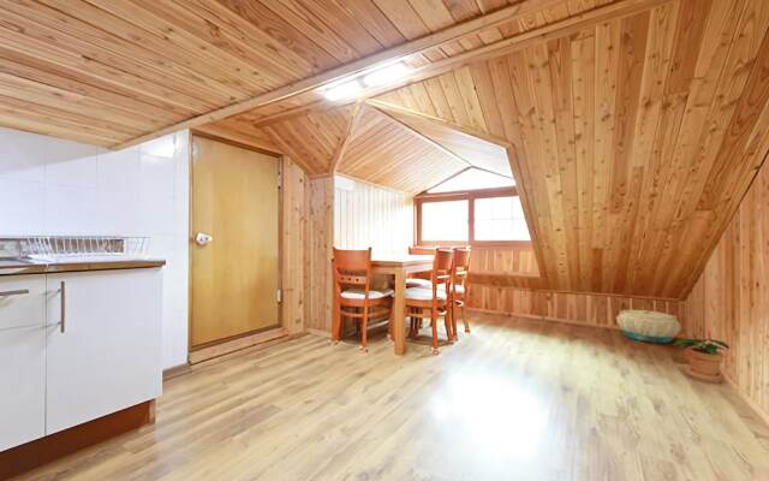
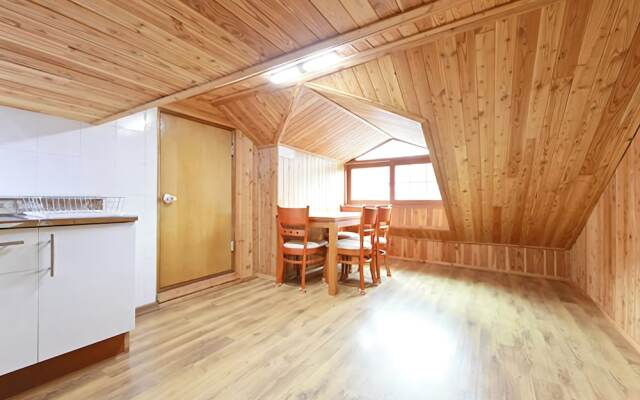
- potted plant (698, 356)
- basket (646, 323)
